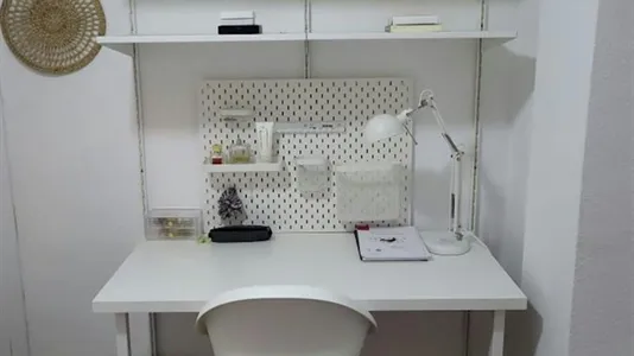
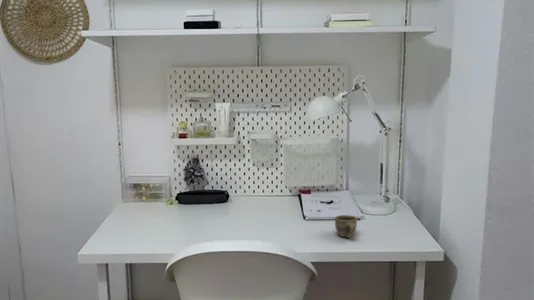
+ cup (346, 227)
